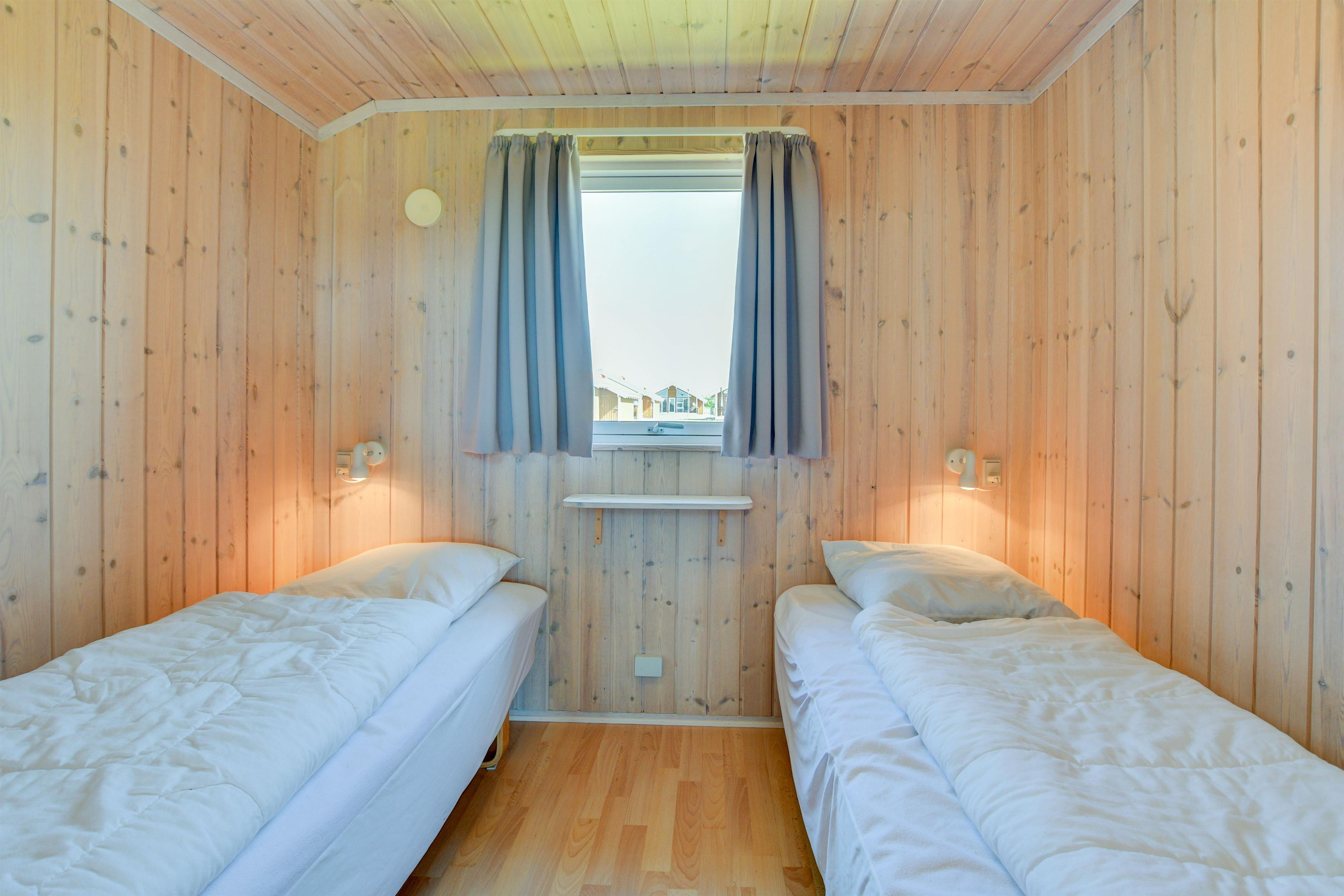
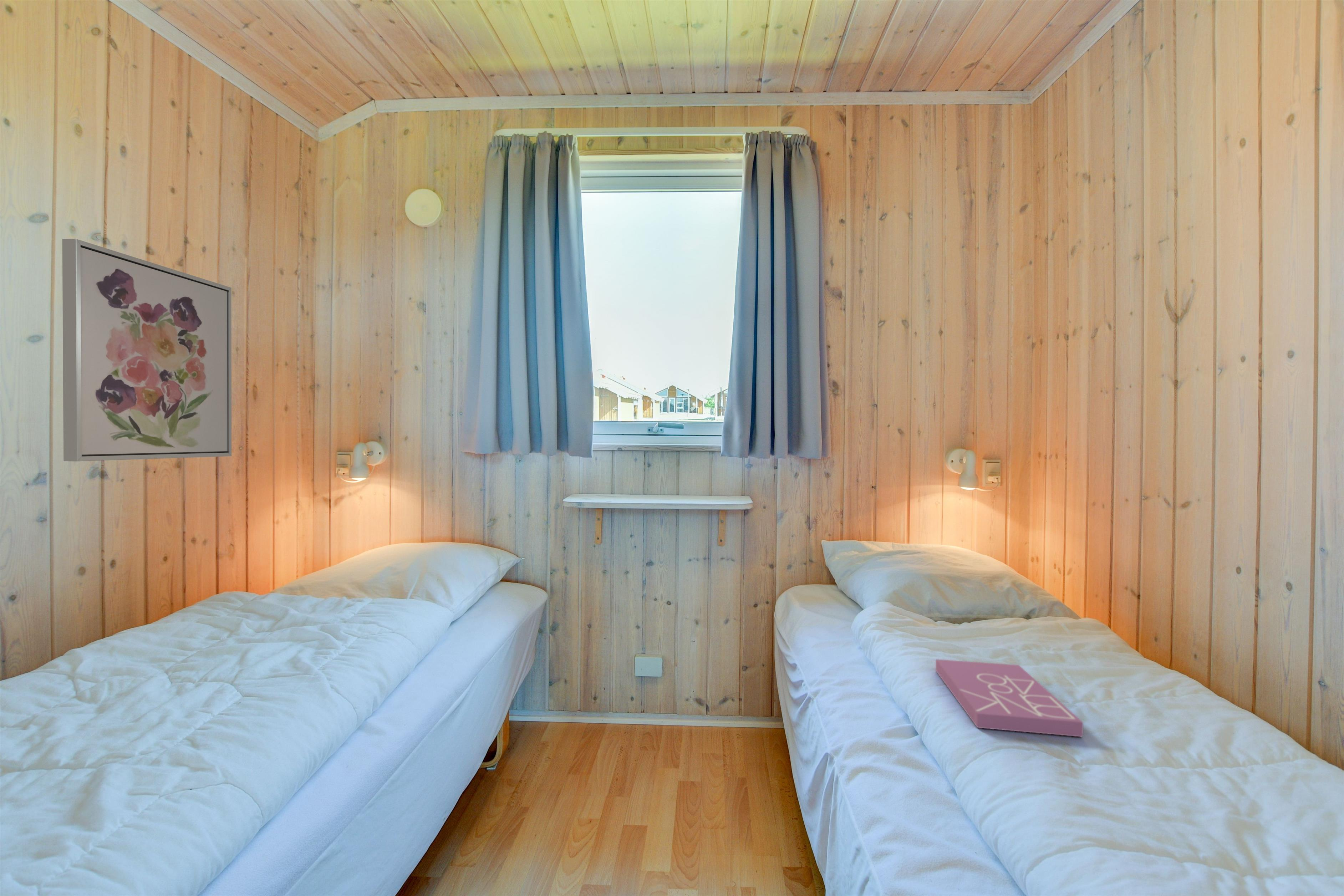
+ book (1000, 693)
+ wall art (159, 362)
